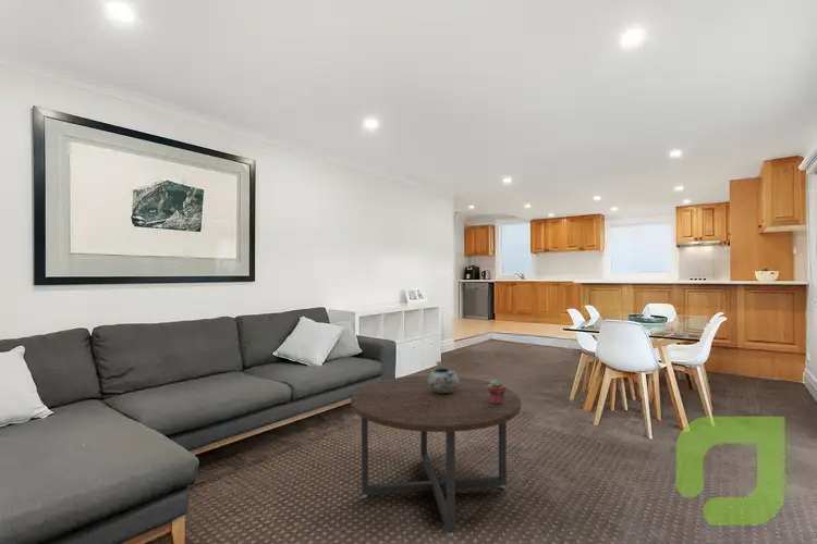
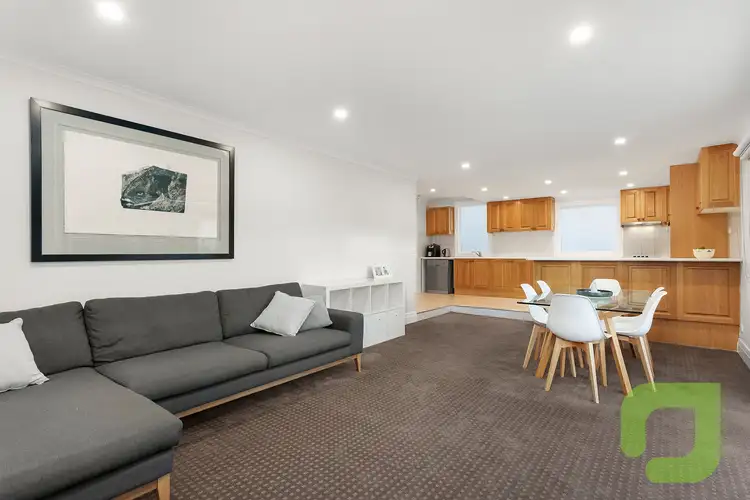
- potted succulent (496, 390)
- coffee table (426, 443)
- decorative bowl (443, 378)
